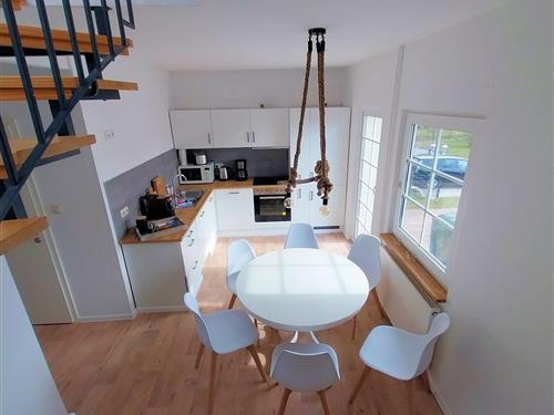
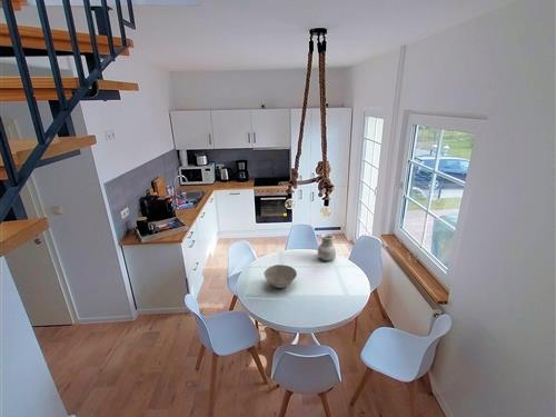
+ bowl (280, 279)
+ vase (326, 247)
